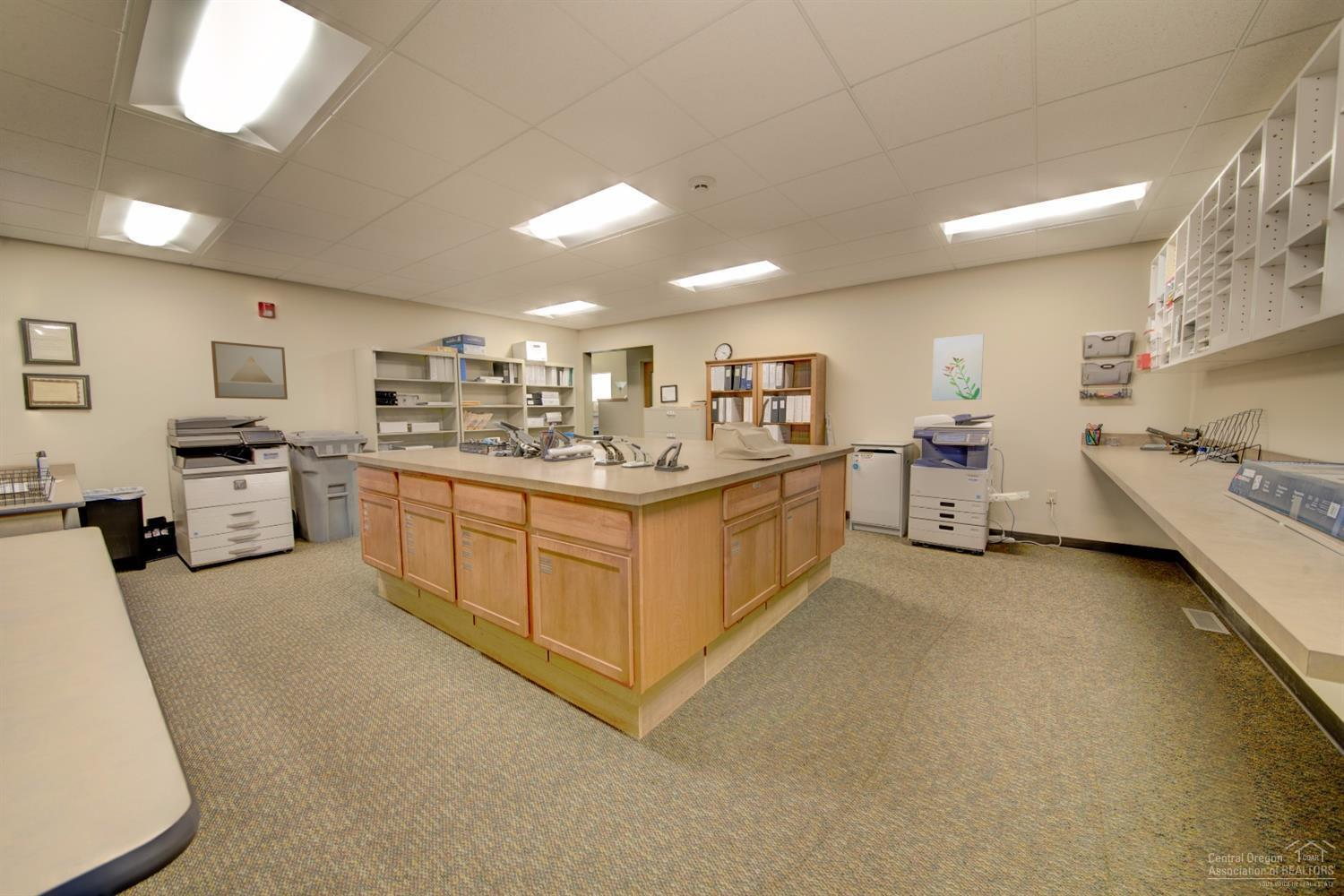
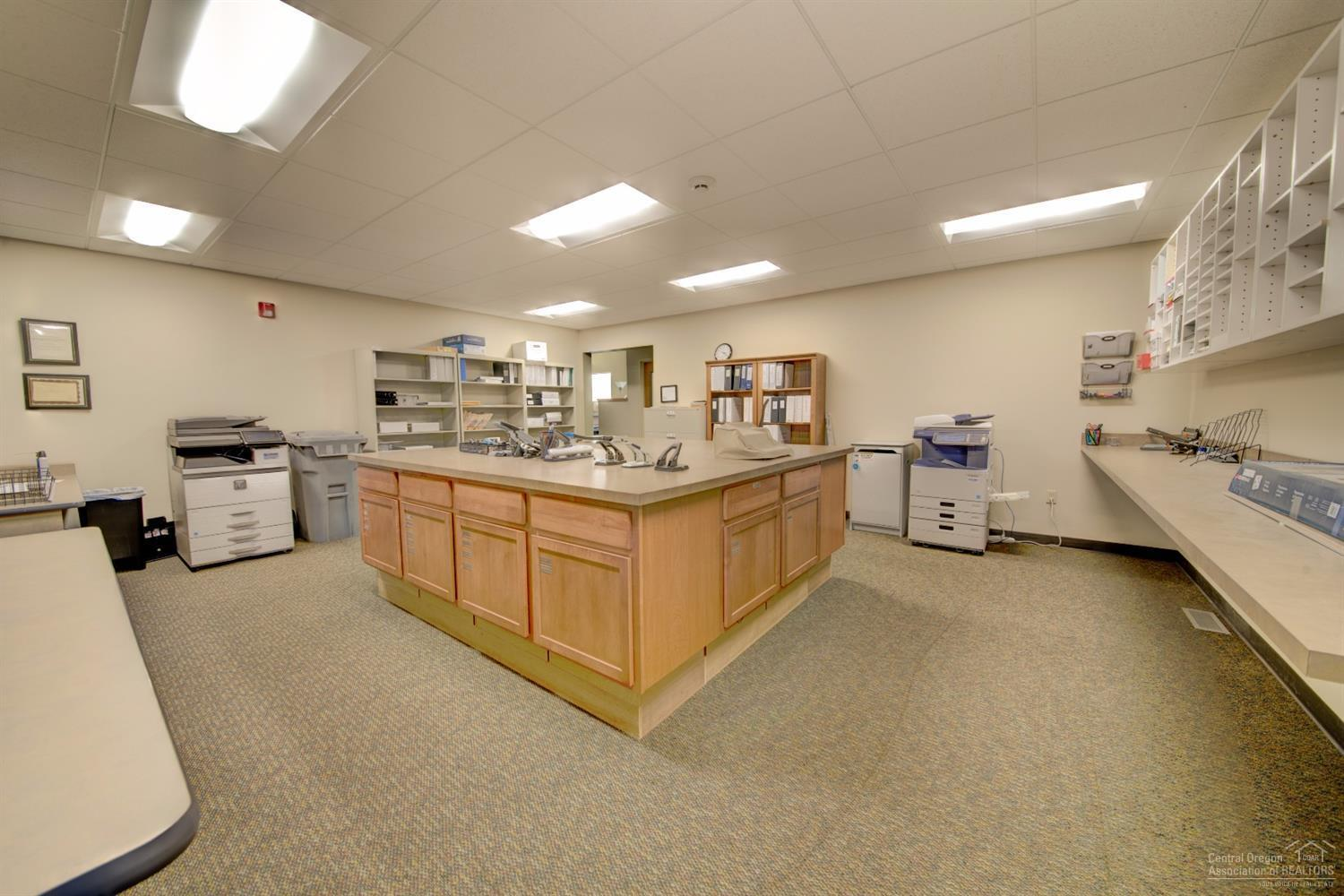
- wall art (251, 371)
- wall art (957, 368)
